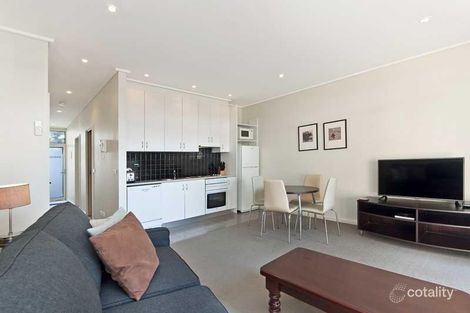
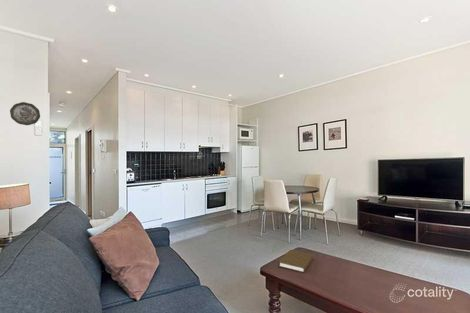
+ decorative plate (25, 113)
+ book (296, 260)
